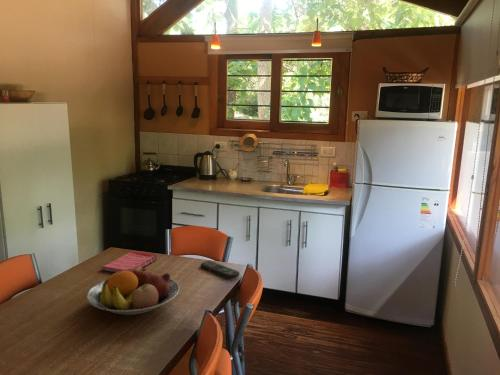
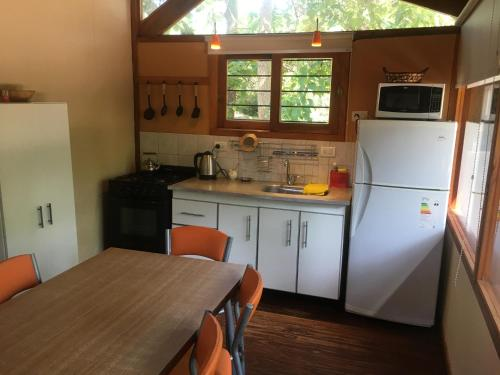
- remote control (219, 269)
- dish towel (130, 261)
- fruit bowl (134, 287)
